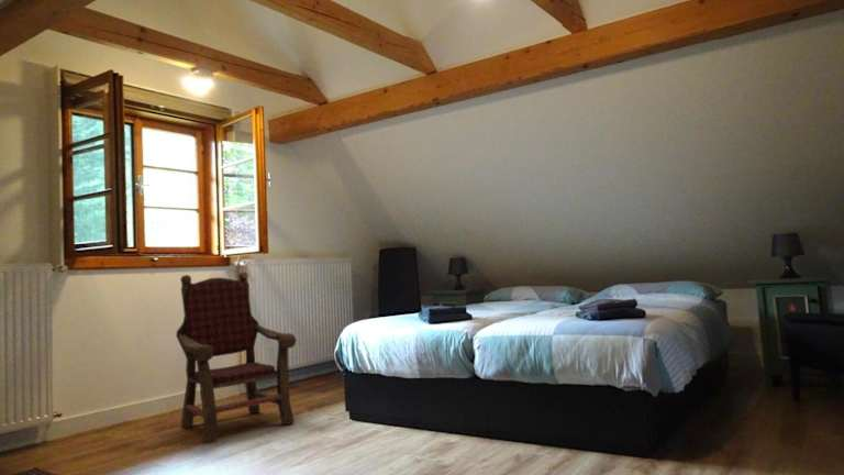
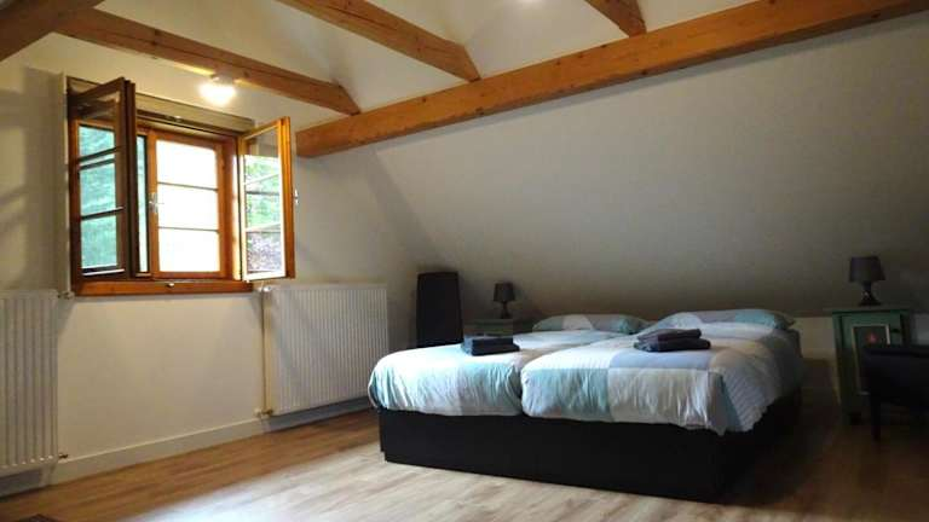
- armchair (232, 347)
